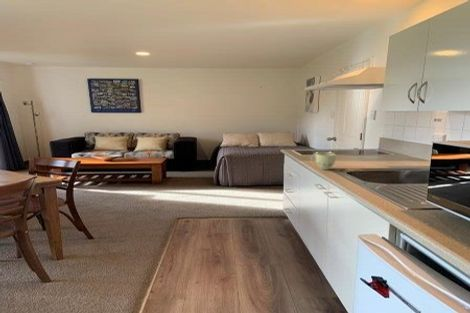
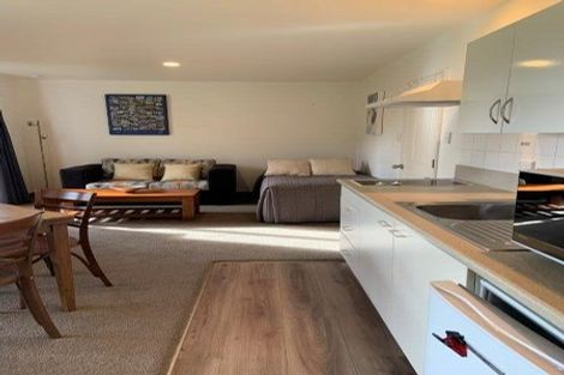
- cup (322, 161)
